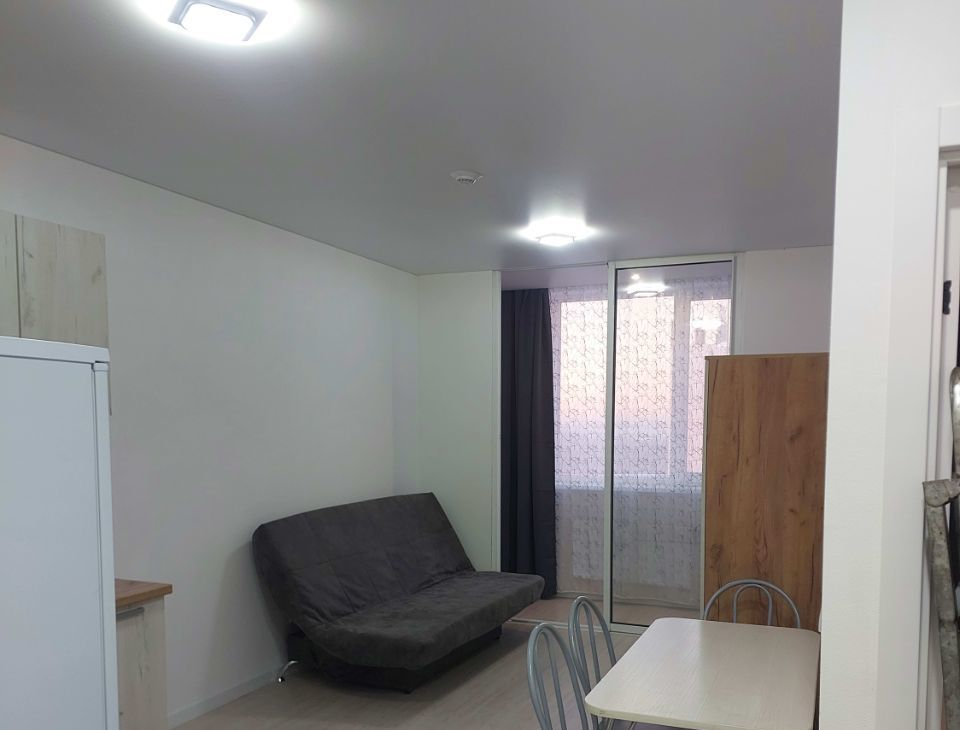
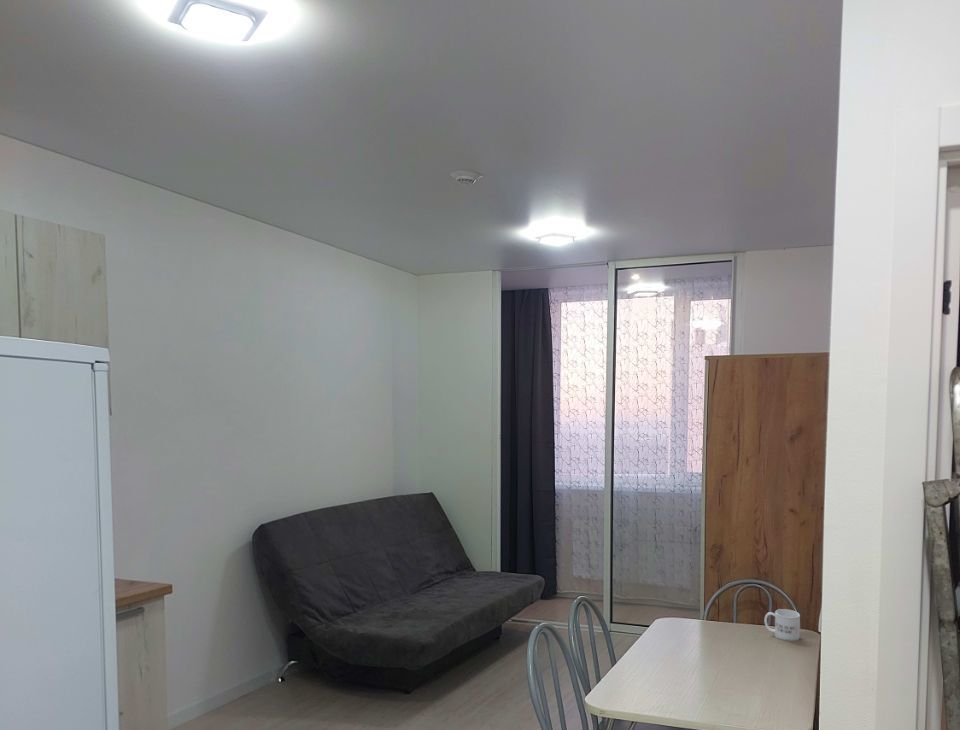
+ mug (781, 624)
